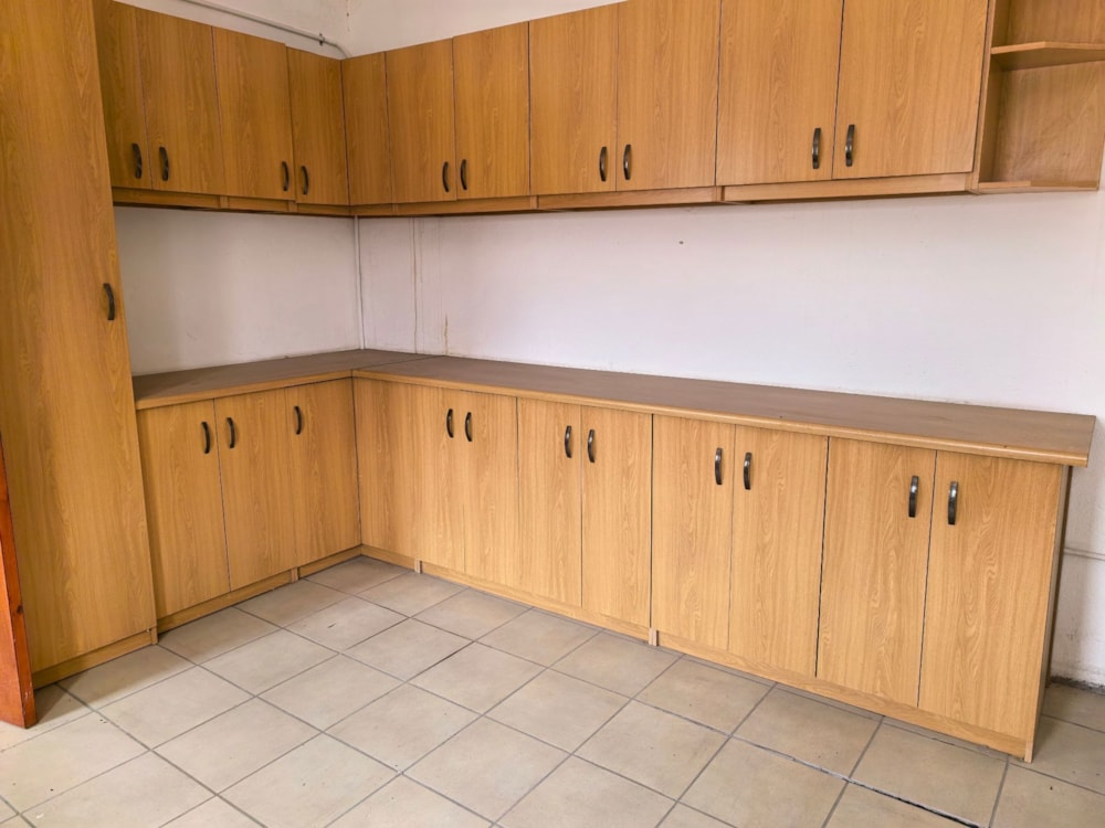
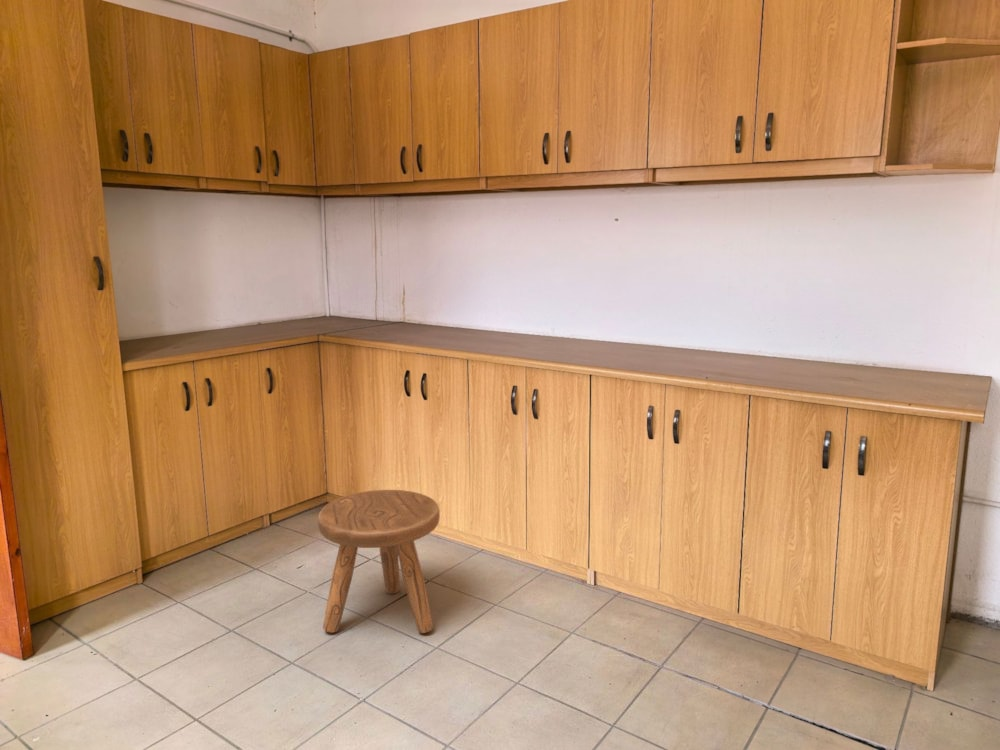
+ stool (381, 562)
